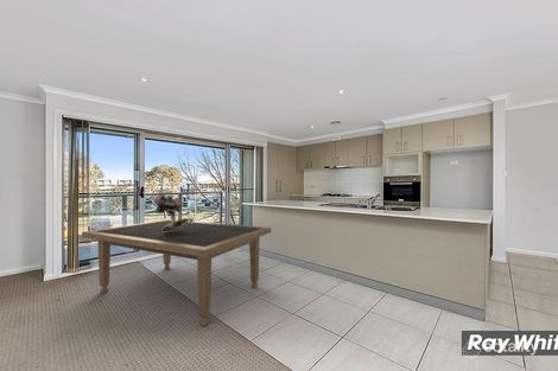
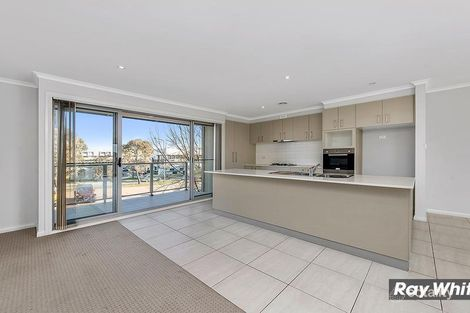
- bouquet (173, 211)
- dining table (180, 256)
